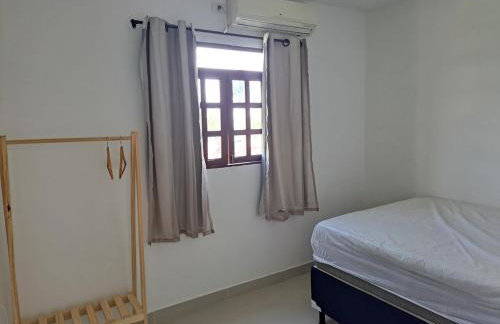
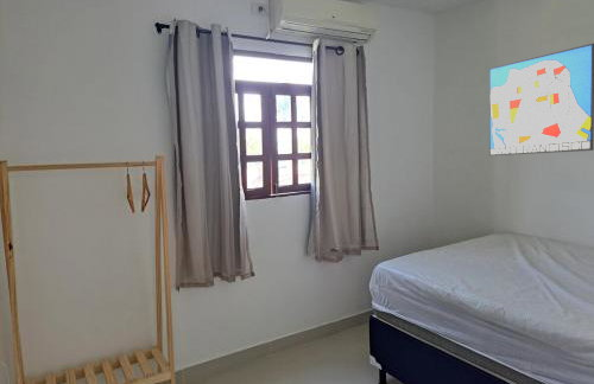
+ wall art (536, 105)
